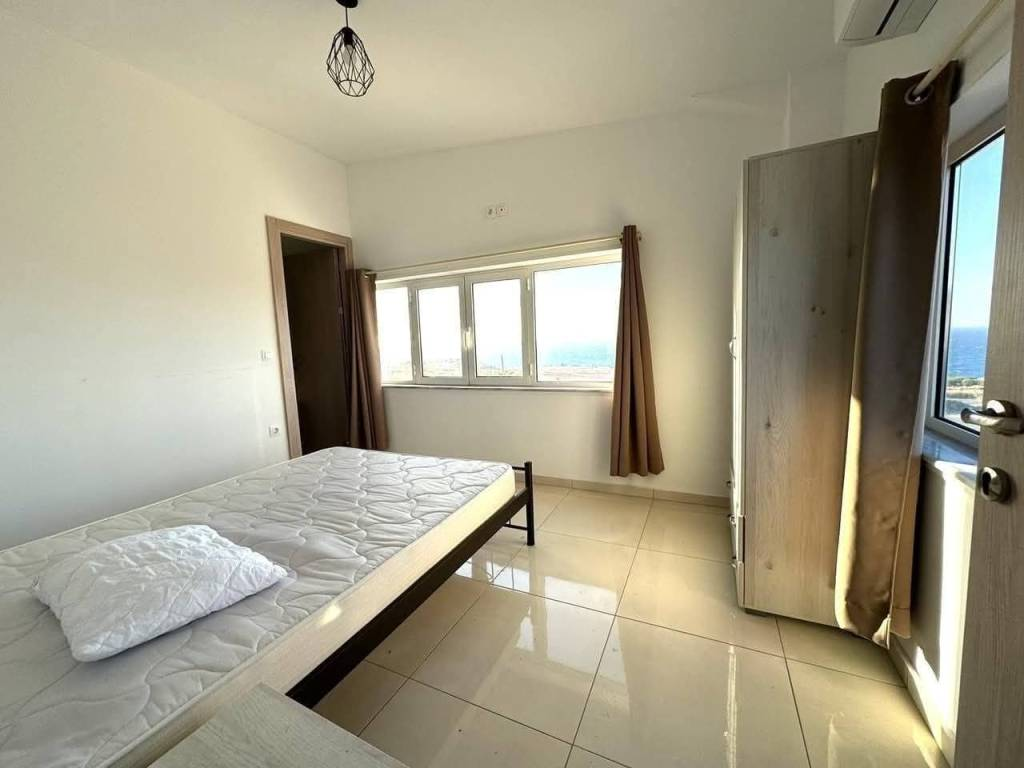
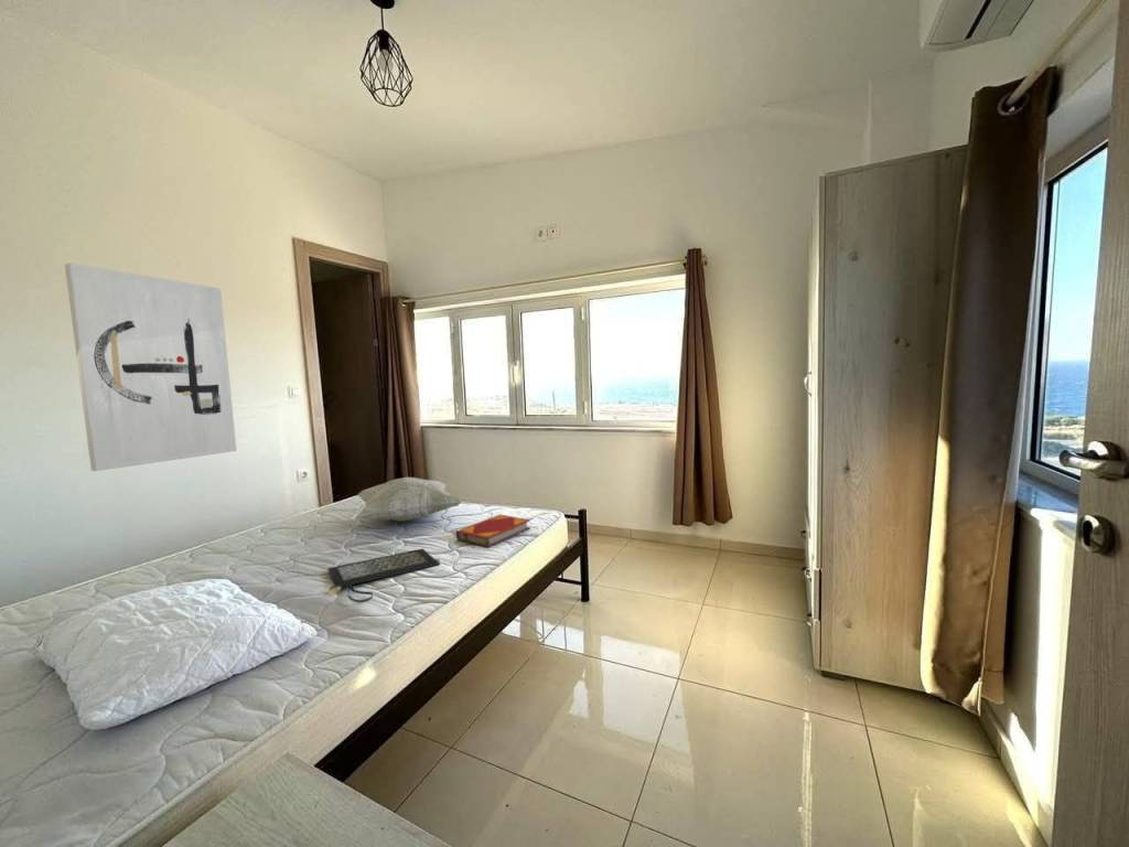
+ hardback book (494, 529)
+ clutch bag (379, 567)
+ decorative pillow (407, 497)
+ wall art (162, 369)
